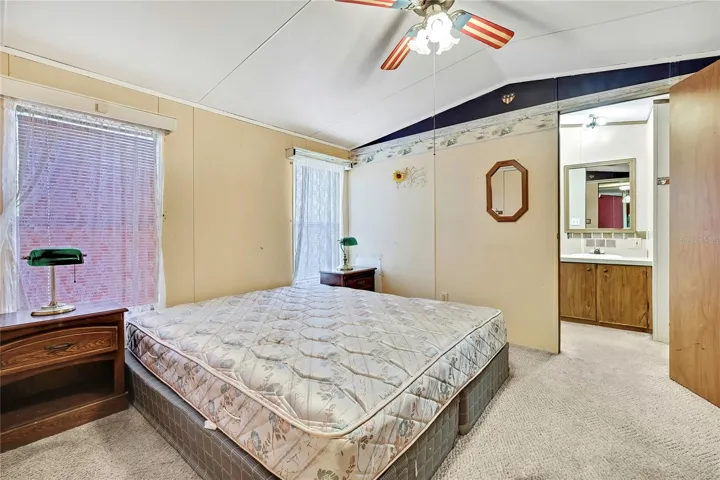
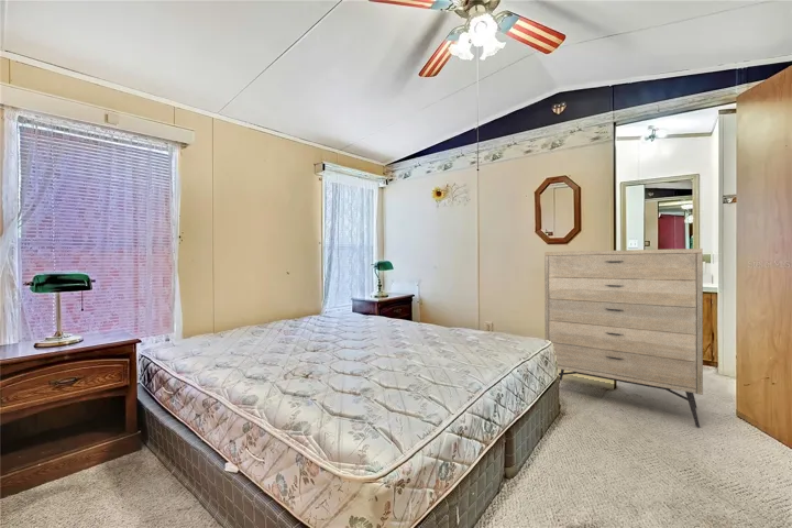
+ dresser (617, 324)
